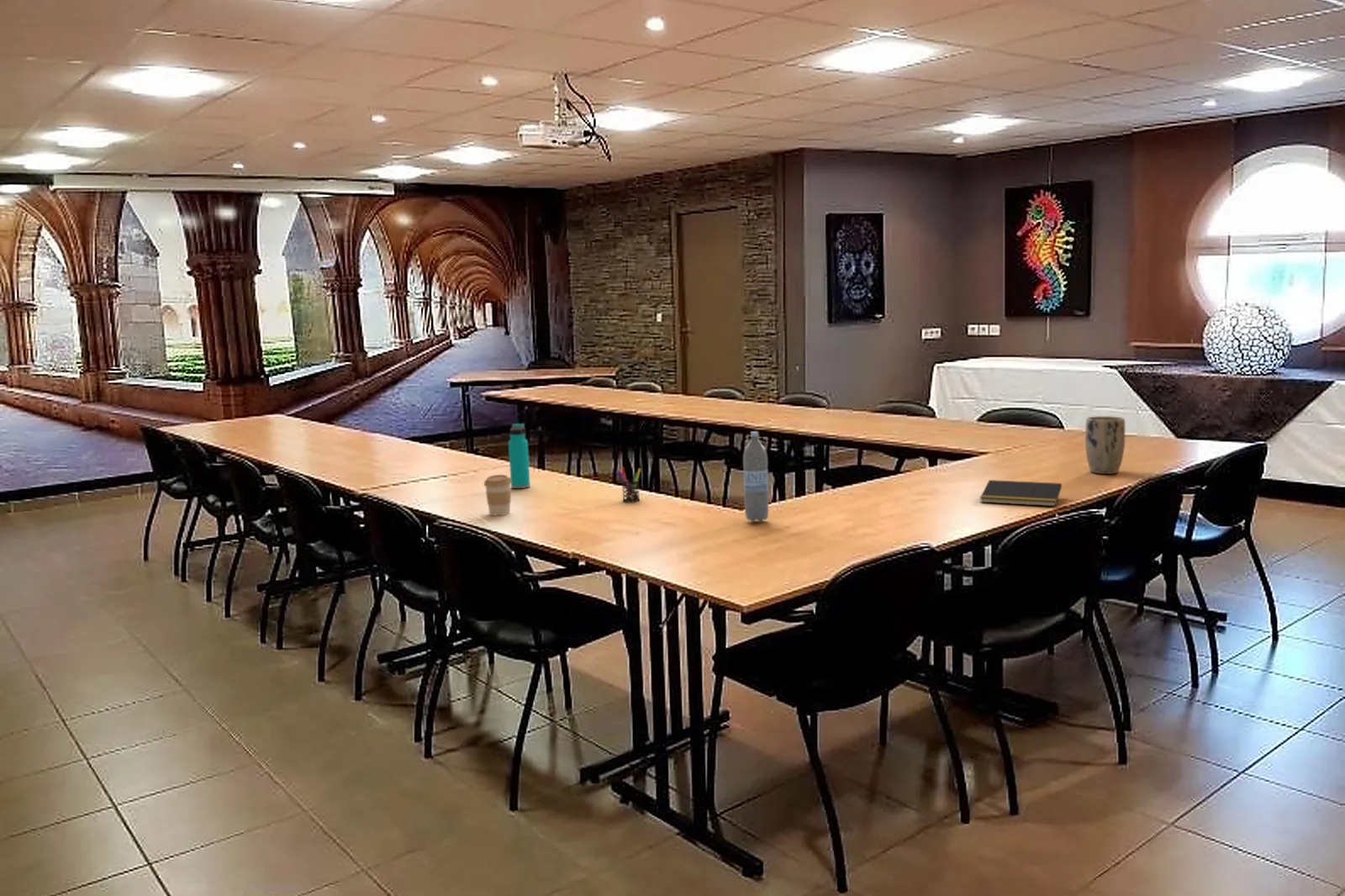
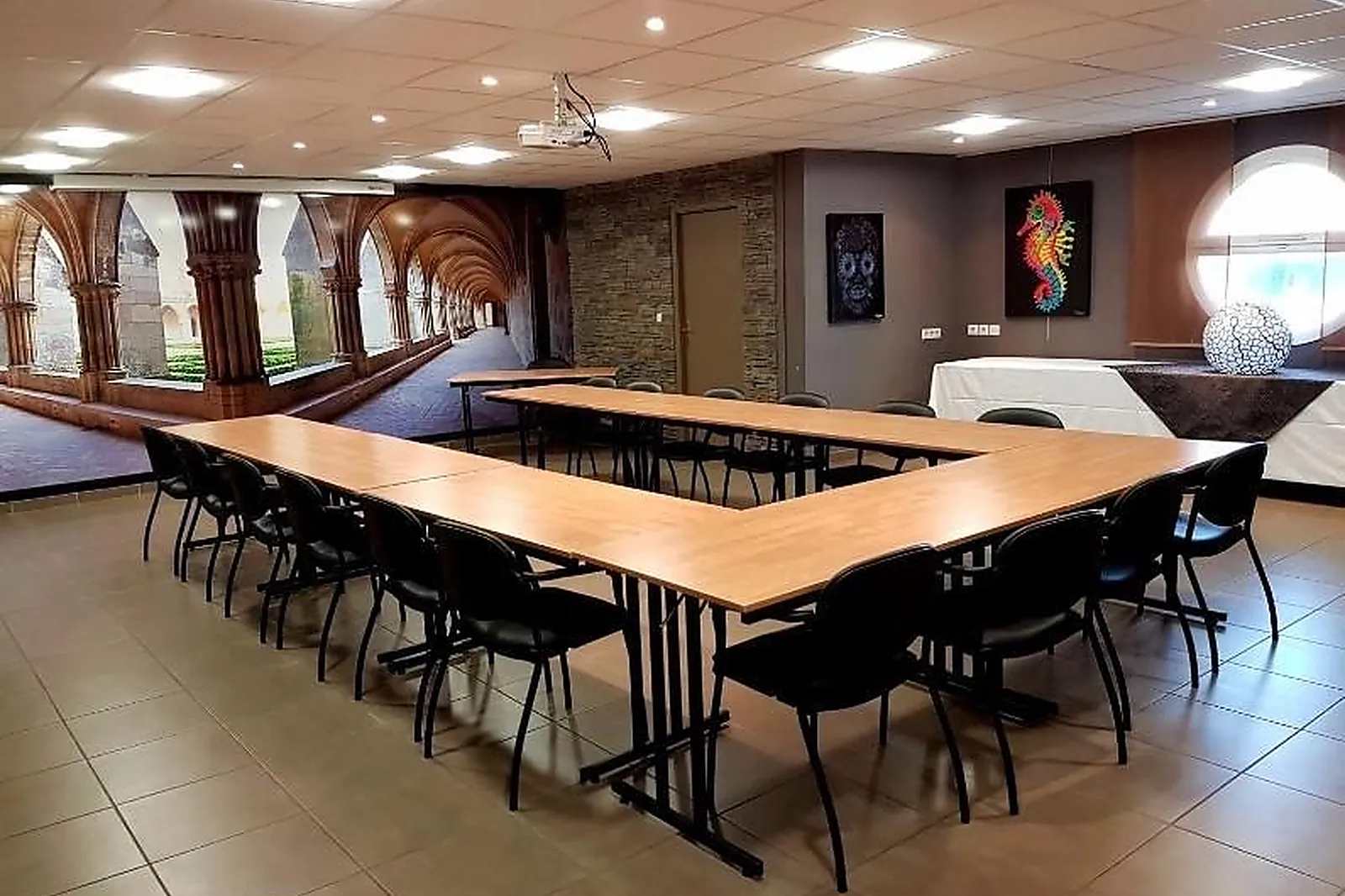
- water bottle (519, 455)
- coffee cup (498, 494)
- plant pot (1105, 445)
- pen holder (630, 483)
- notepad (1021, 493)
- water bottle (756, 477)
